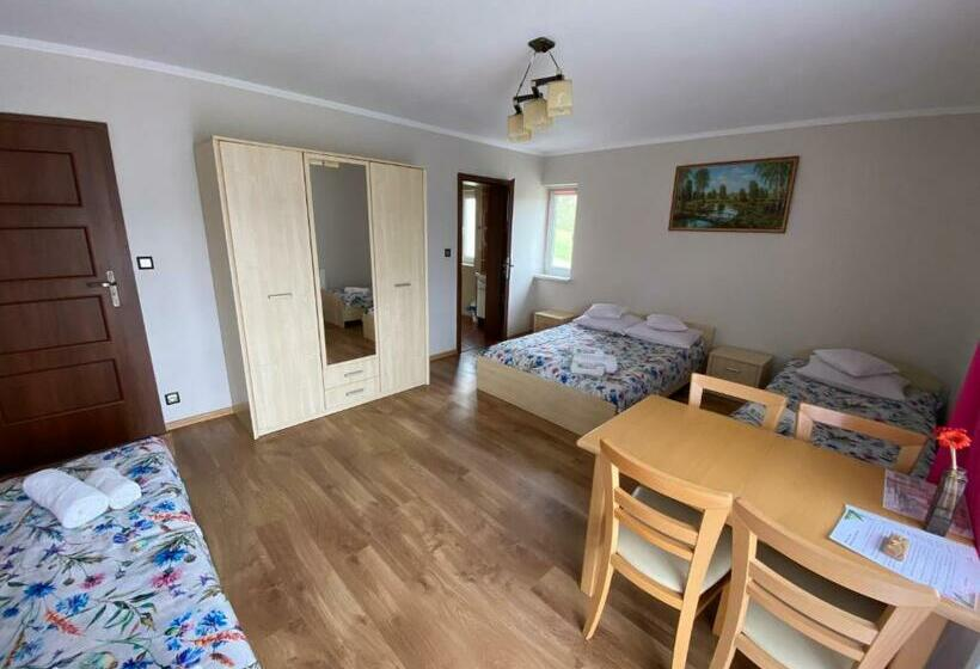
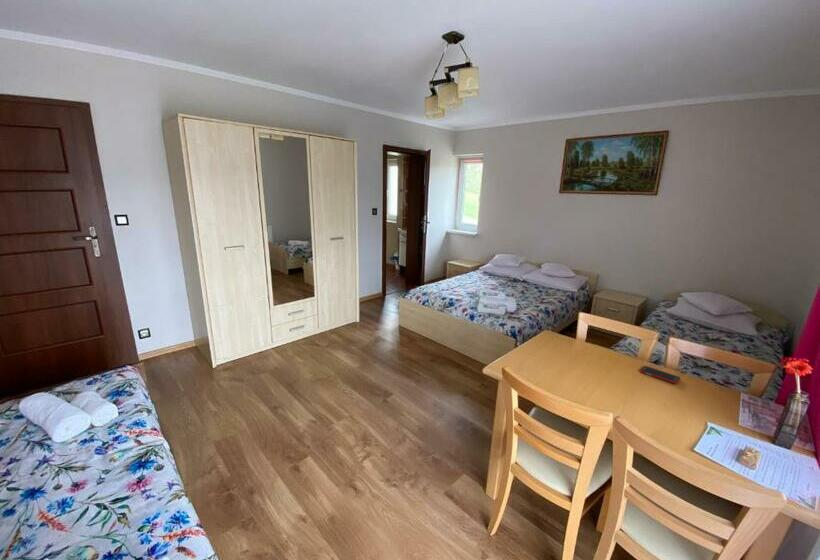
+ cell phone (659, 374)
